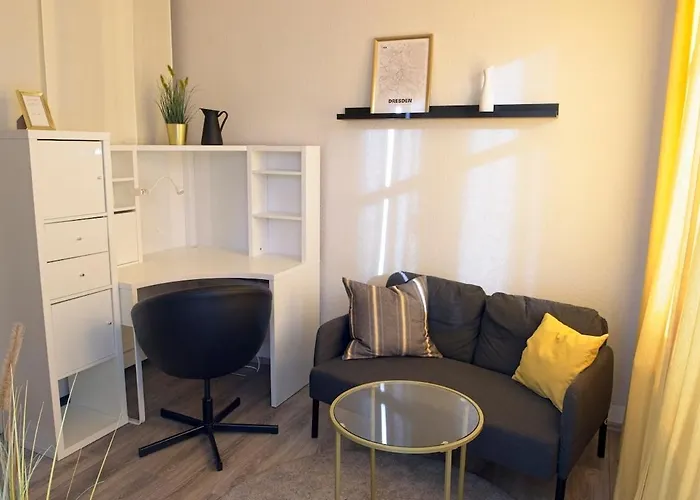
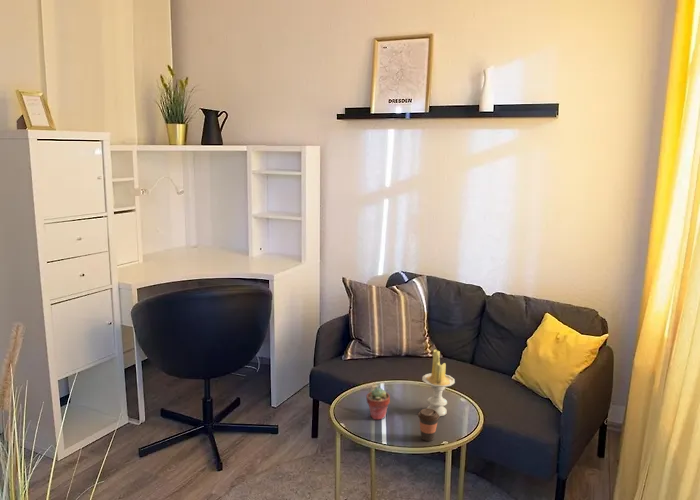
+ candle (438, 381)
+ potted succulent (378, 401)
+ coffee cup (428, 425)
